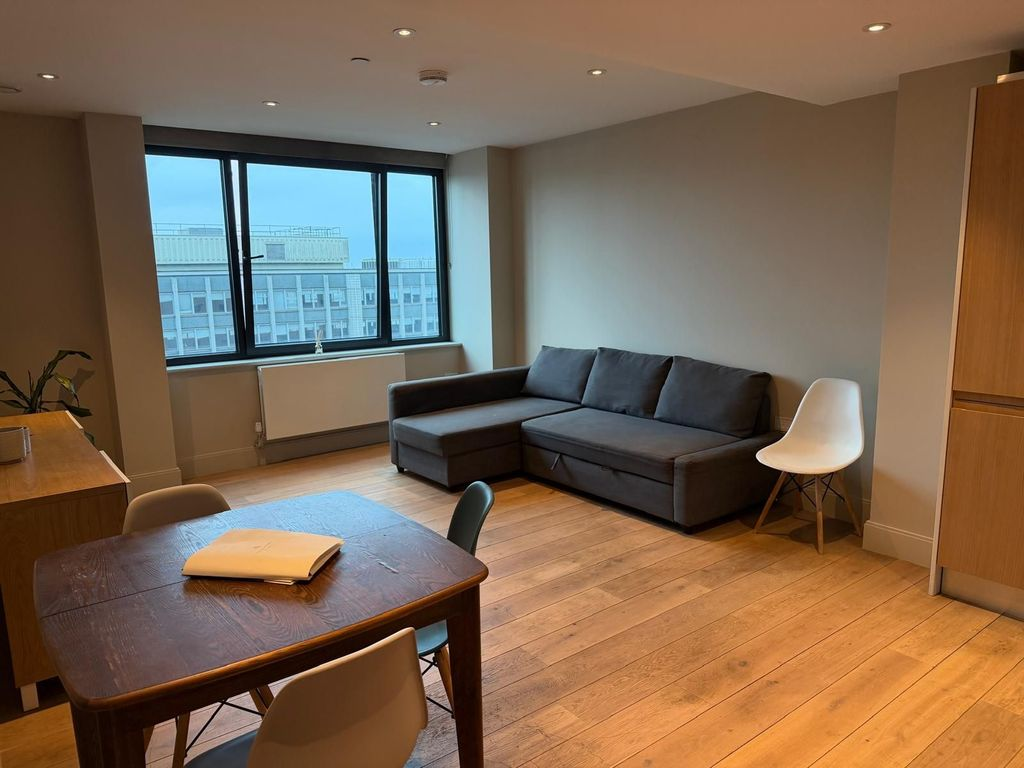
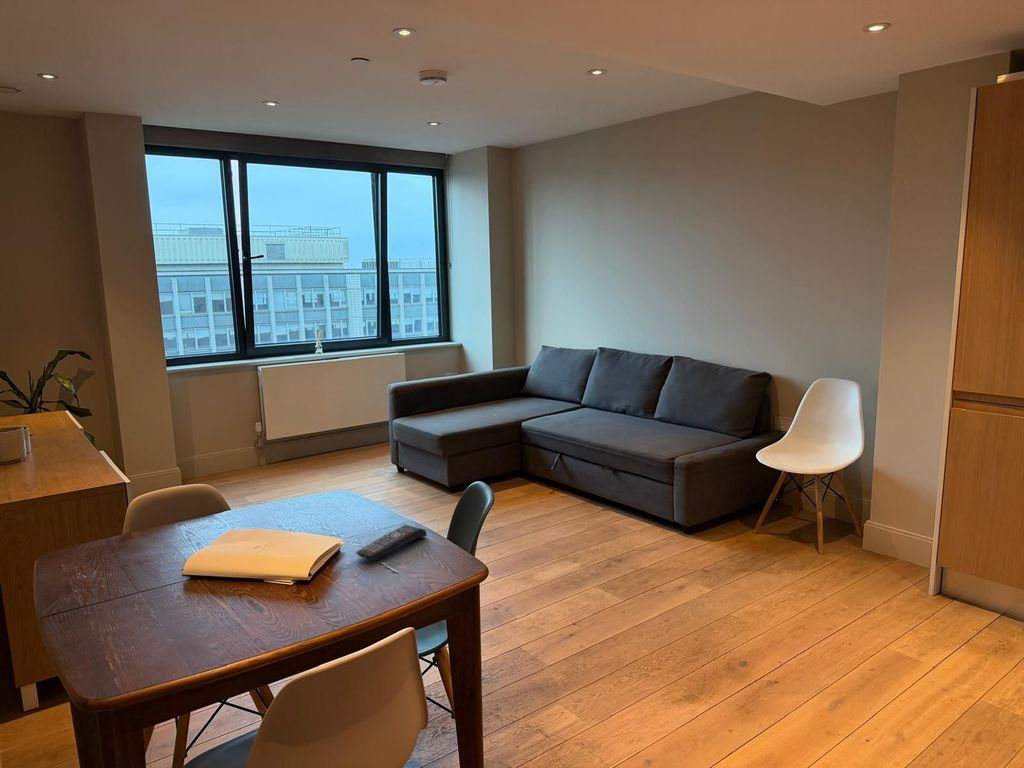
+ remote control (393, 541)
